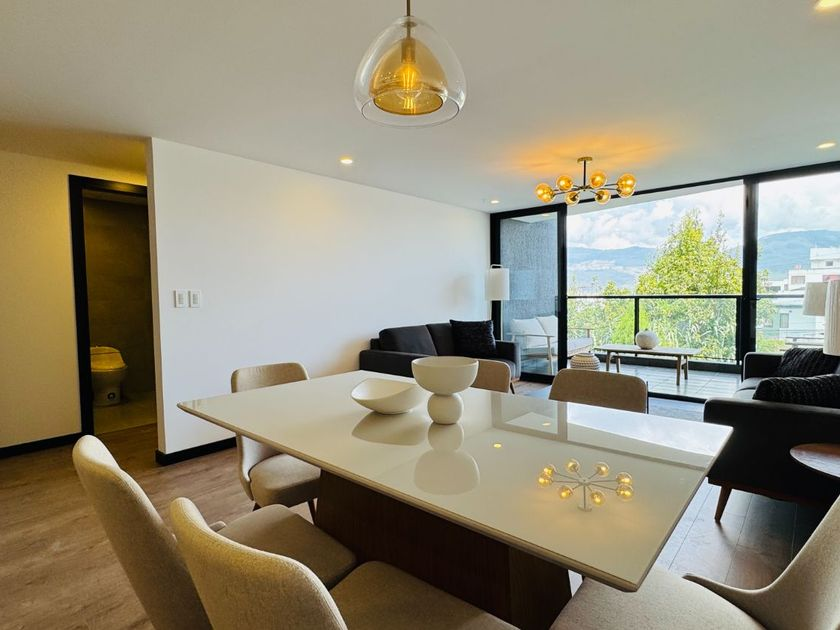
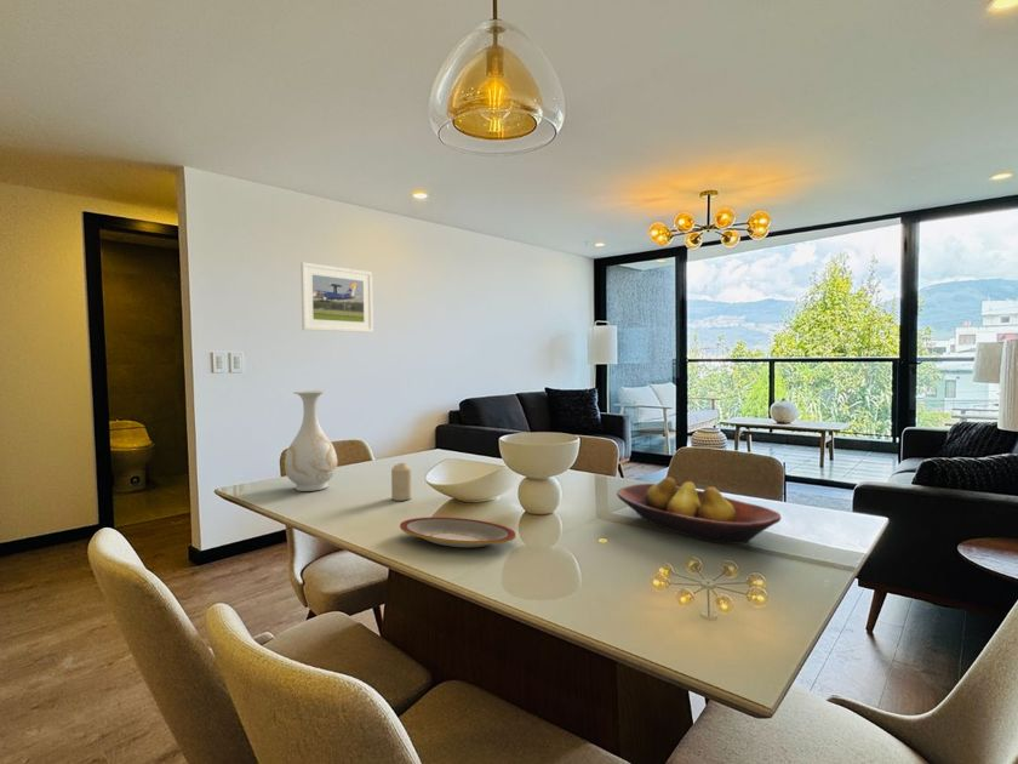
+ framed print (338, 298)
+ plate (456, 534)
+ candle (401, 480)
+ vase (310, 439)
+ fruit bowl (691, 503)
